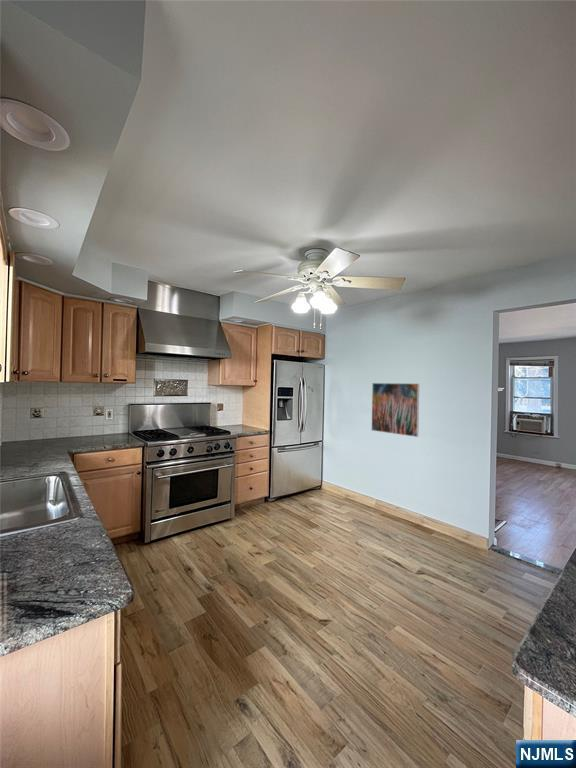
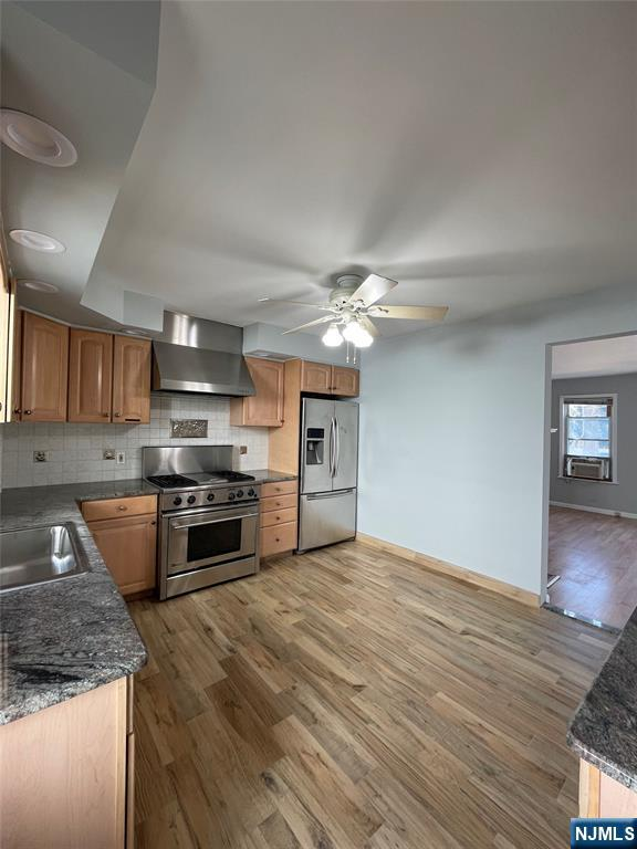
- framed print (394, 408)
